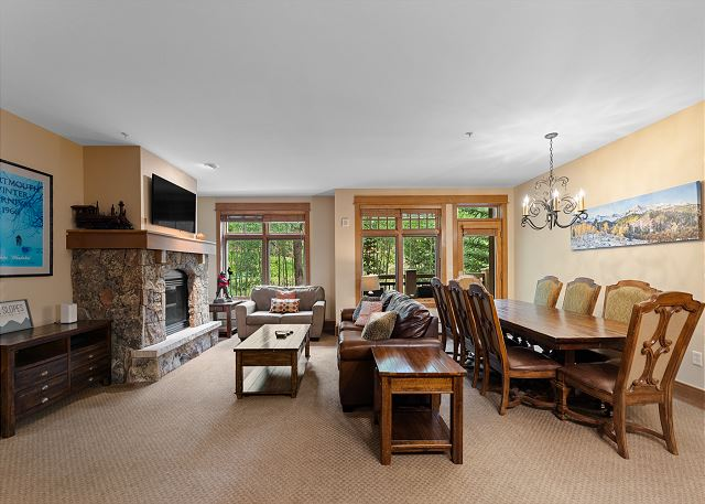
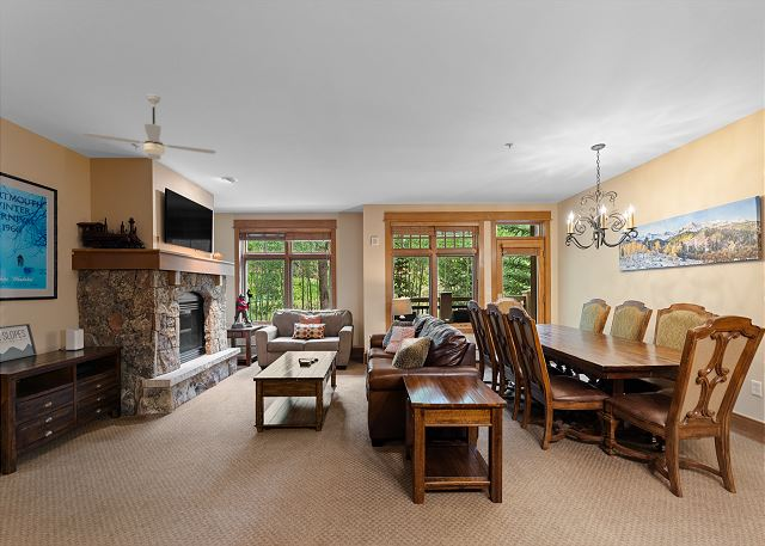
+ ceiling fan (153, 124)
